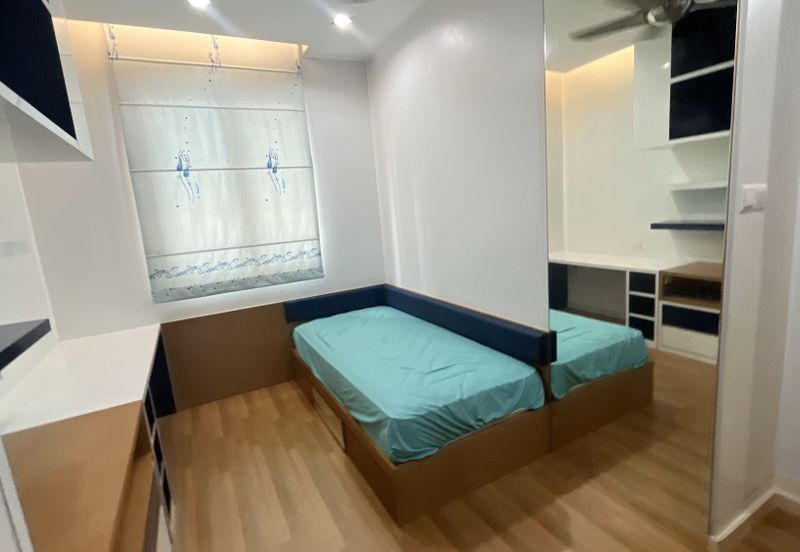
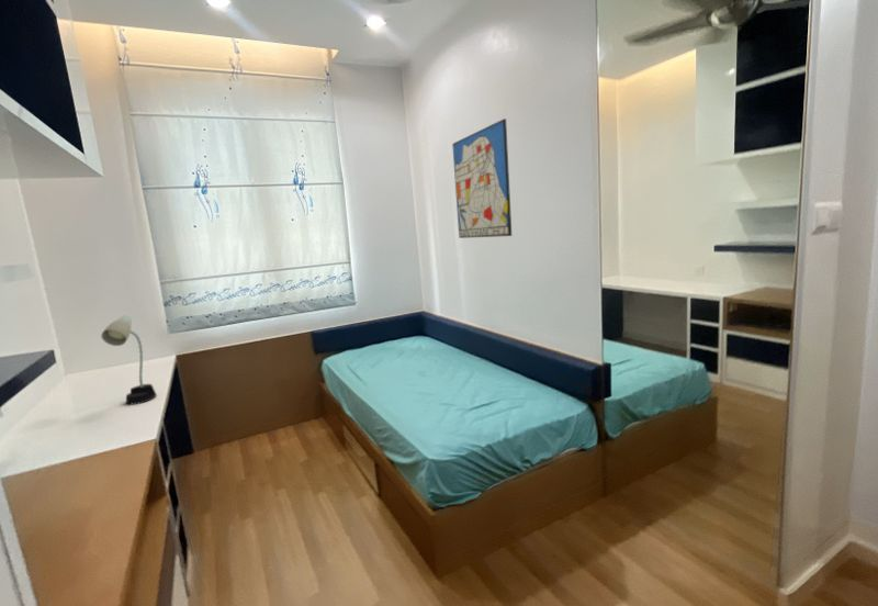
+ desk lamp (139, 358)
+ wall art (479, 186)
